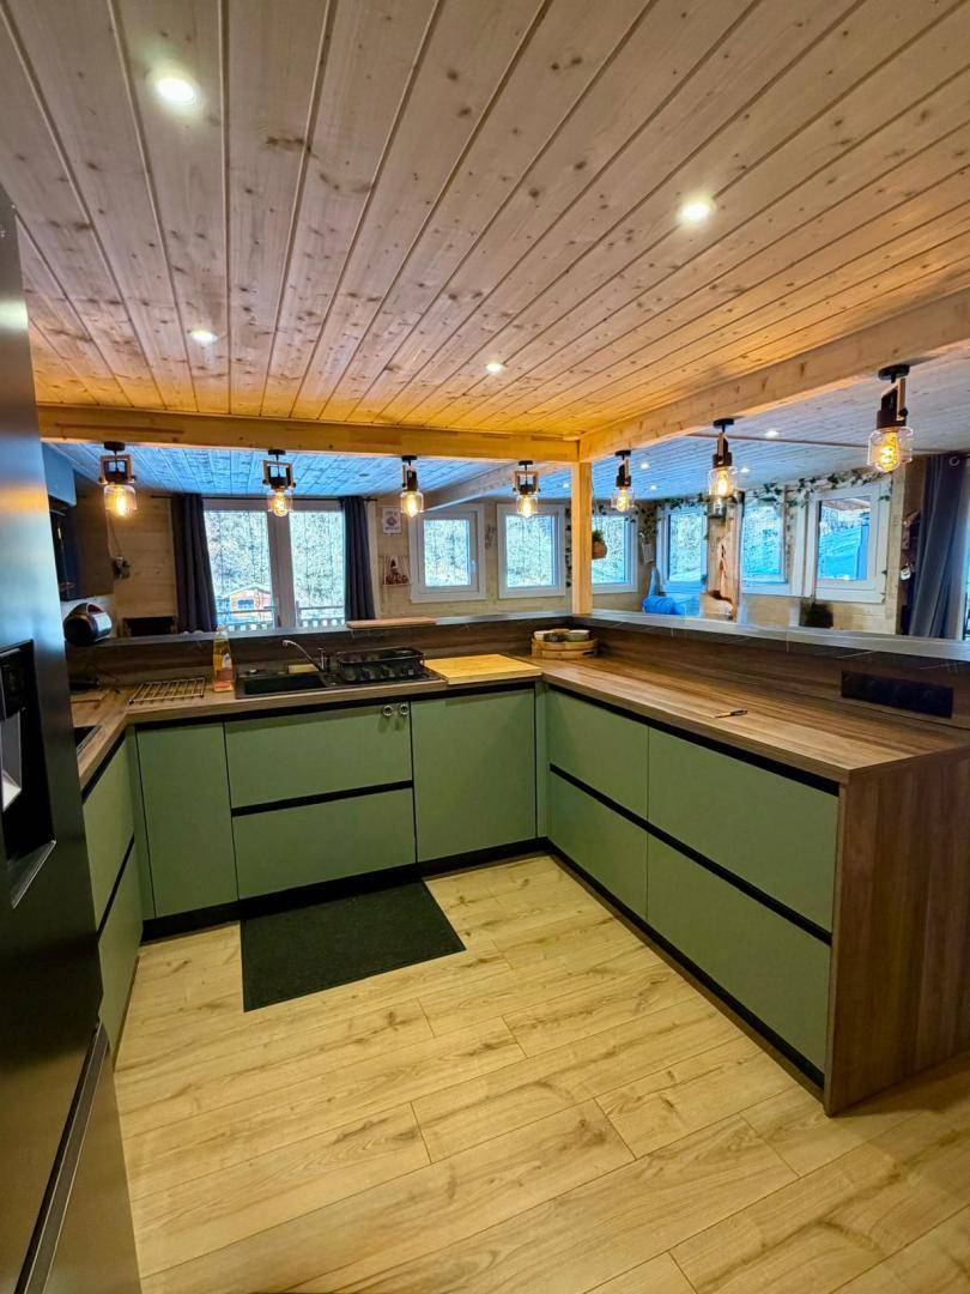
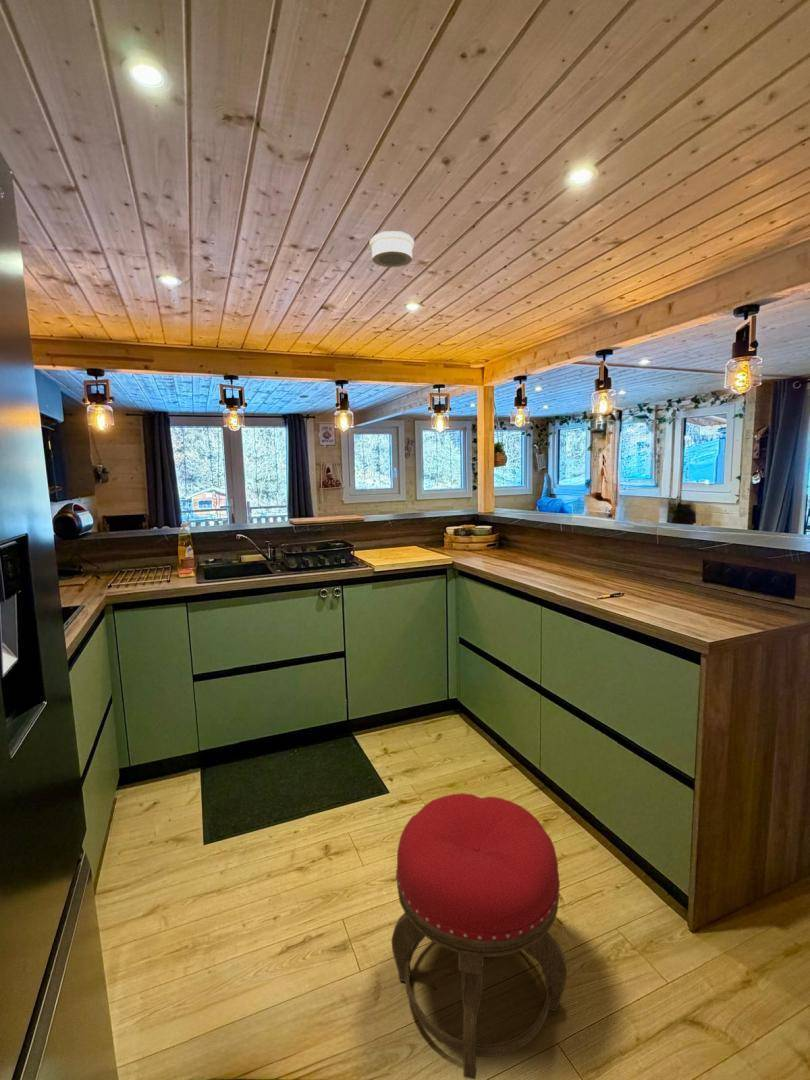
+ smoke detector (391, 247)
+ stool (476, 913)
